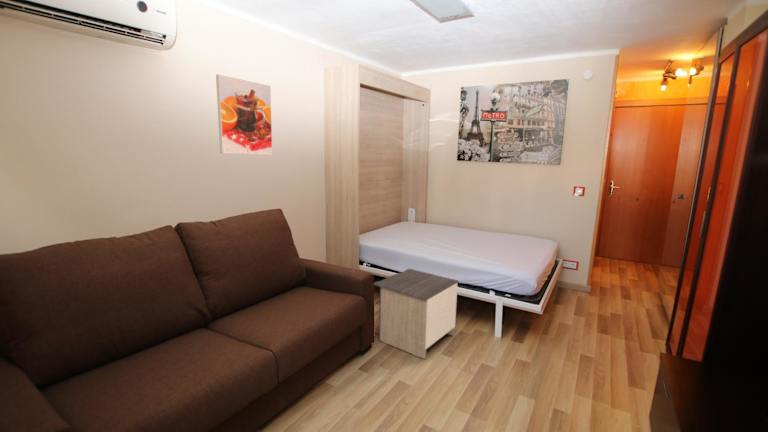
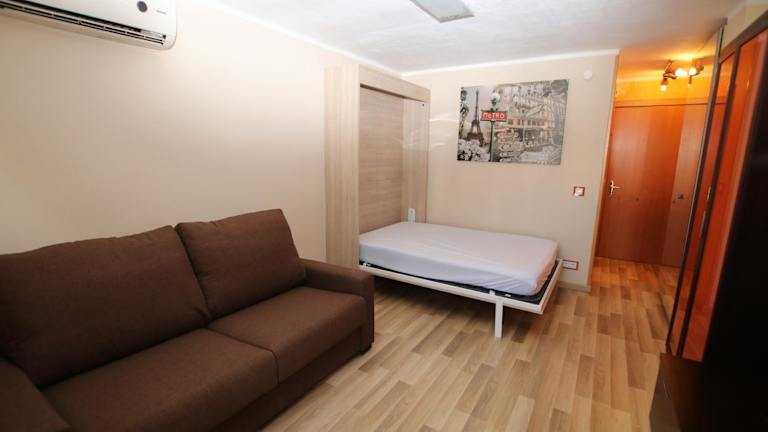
- nightstand (415, 309)
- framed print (246, 117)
